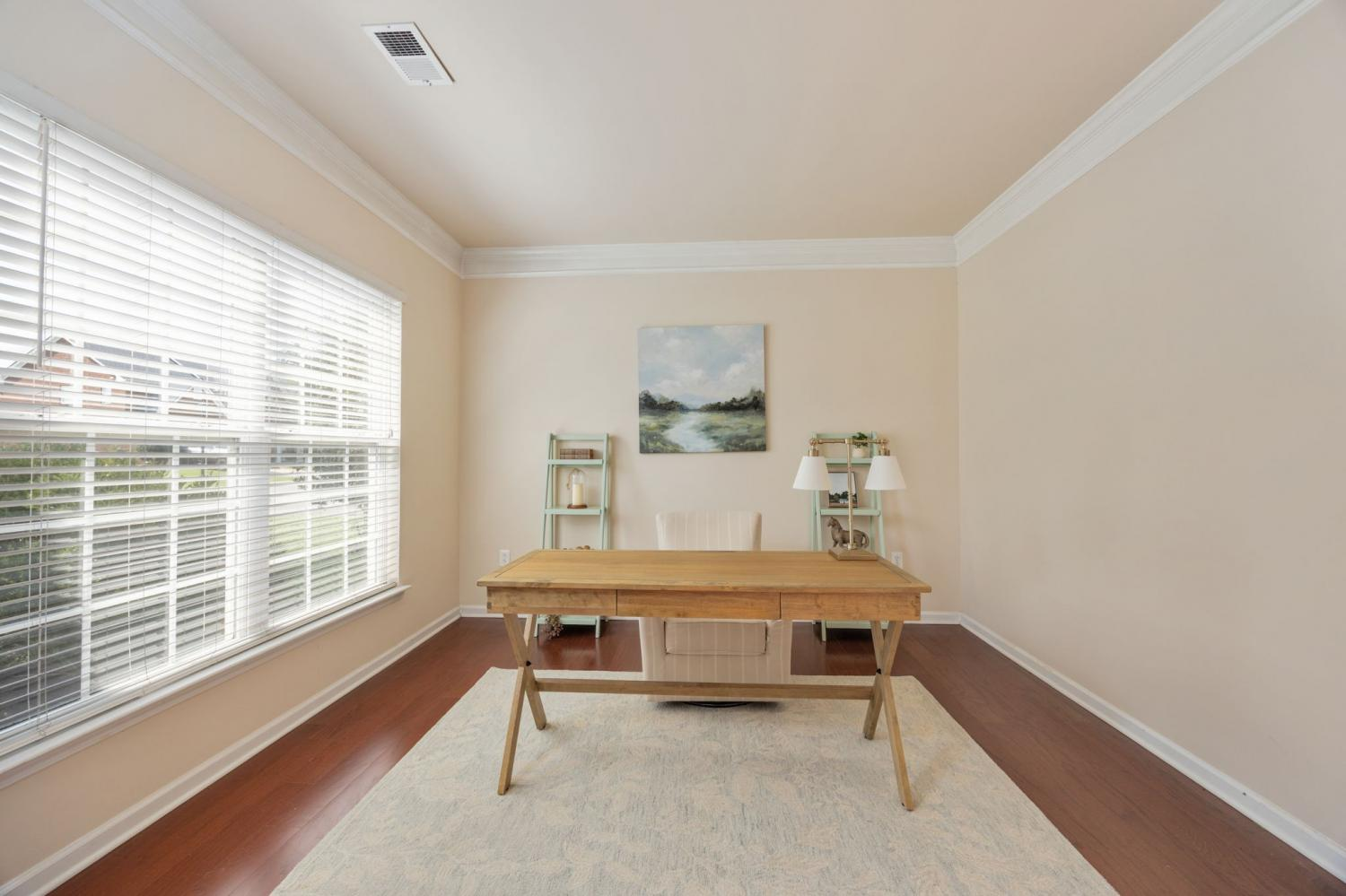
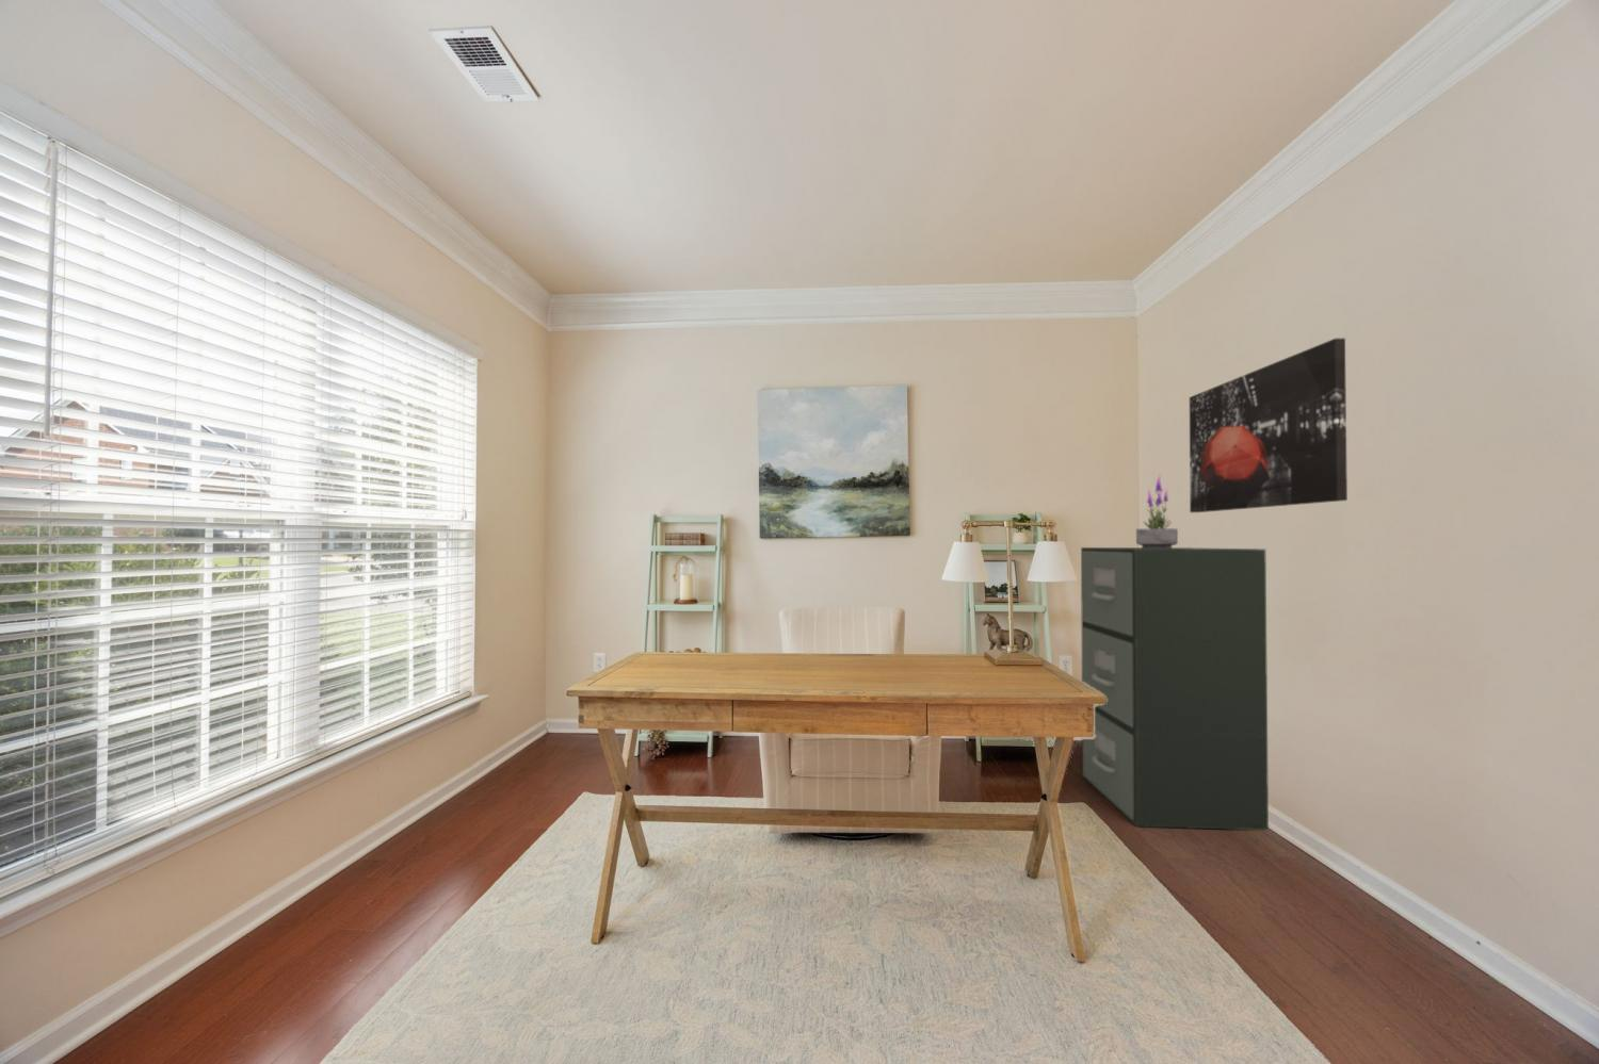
+ wall art (1253, 439)
+ filing cabinet (1159, 673)
+ potted plant (1157, 511)
